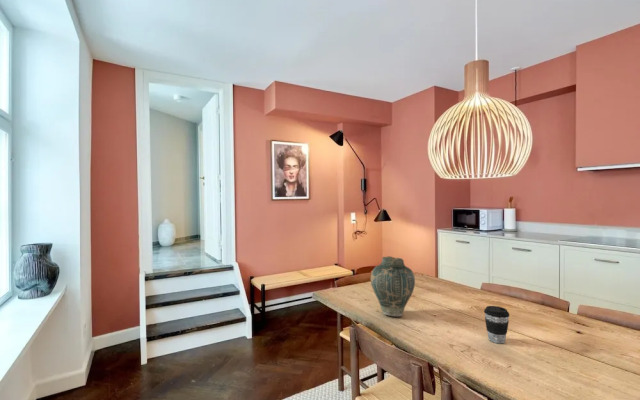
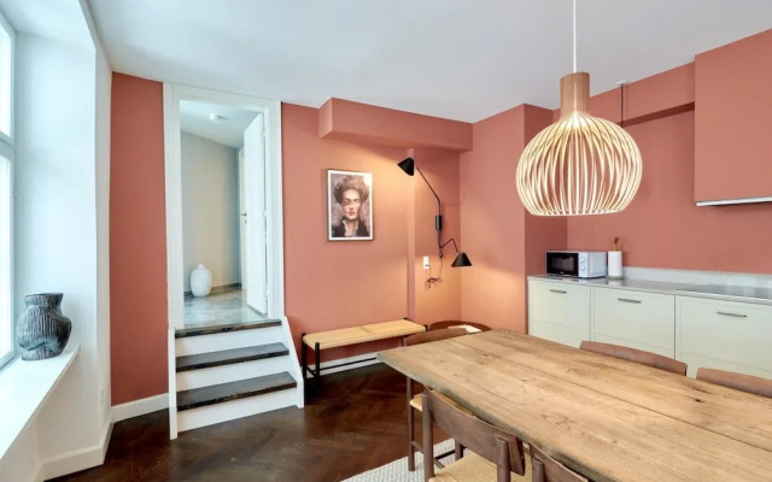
- coffee cup (496, 324)
- vase (392, 285)
